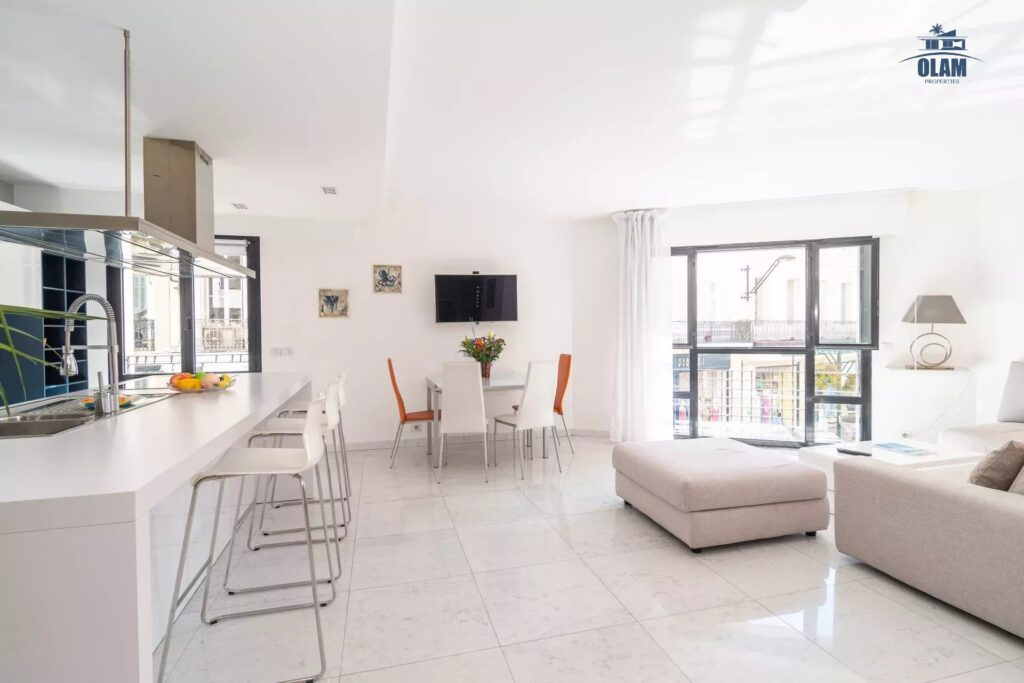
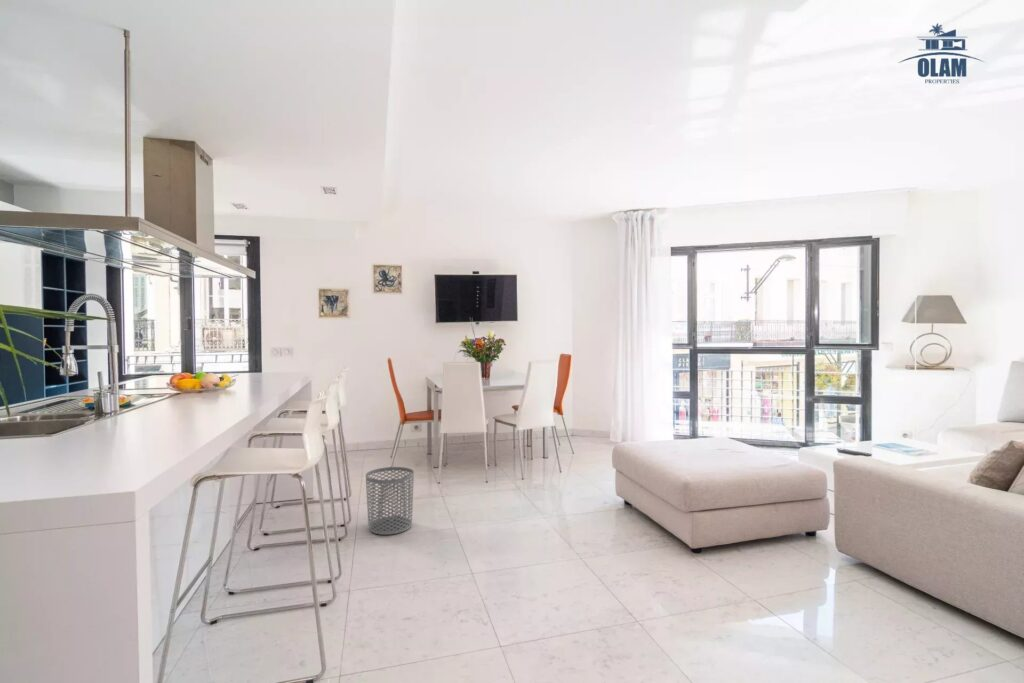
+ waste bin (390, 499)
